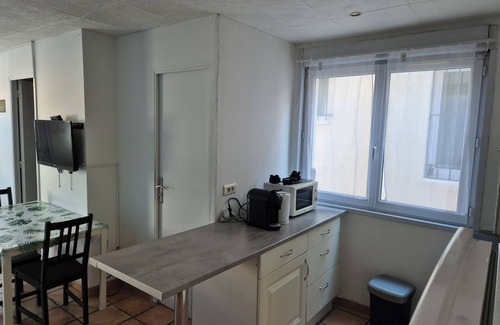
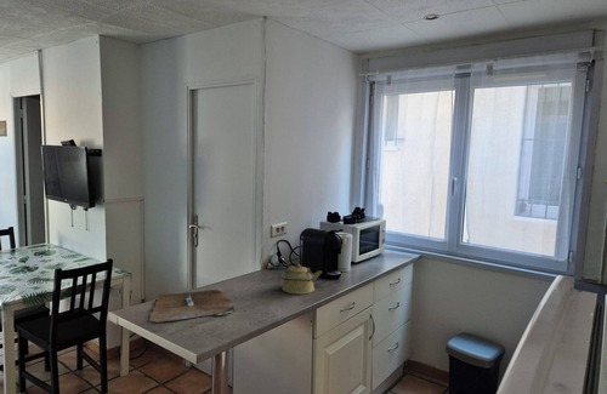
+ kettle (301, 276)
+ cutting board (193, 299)
